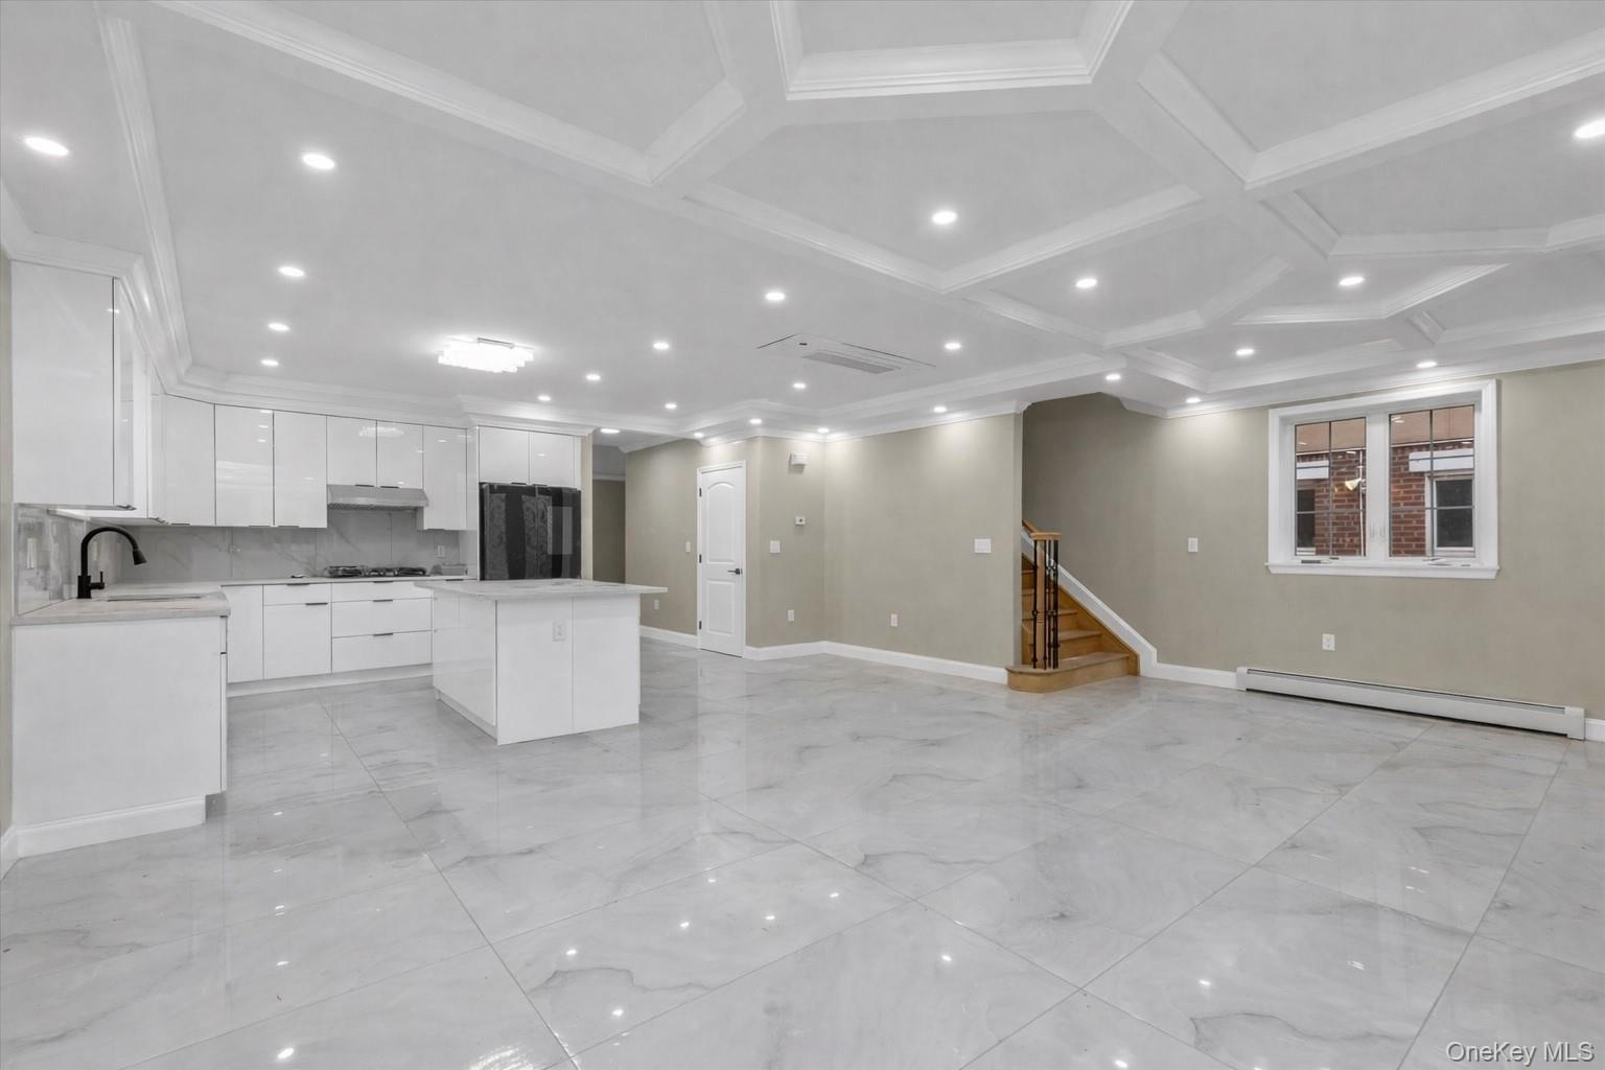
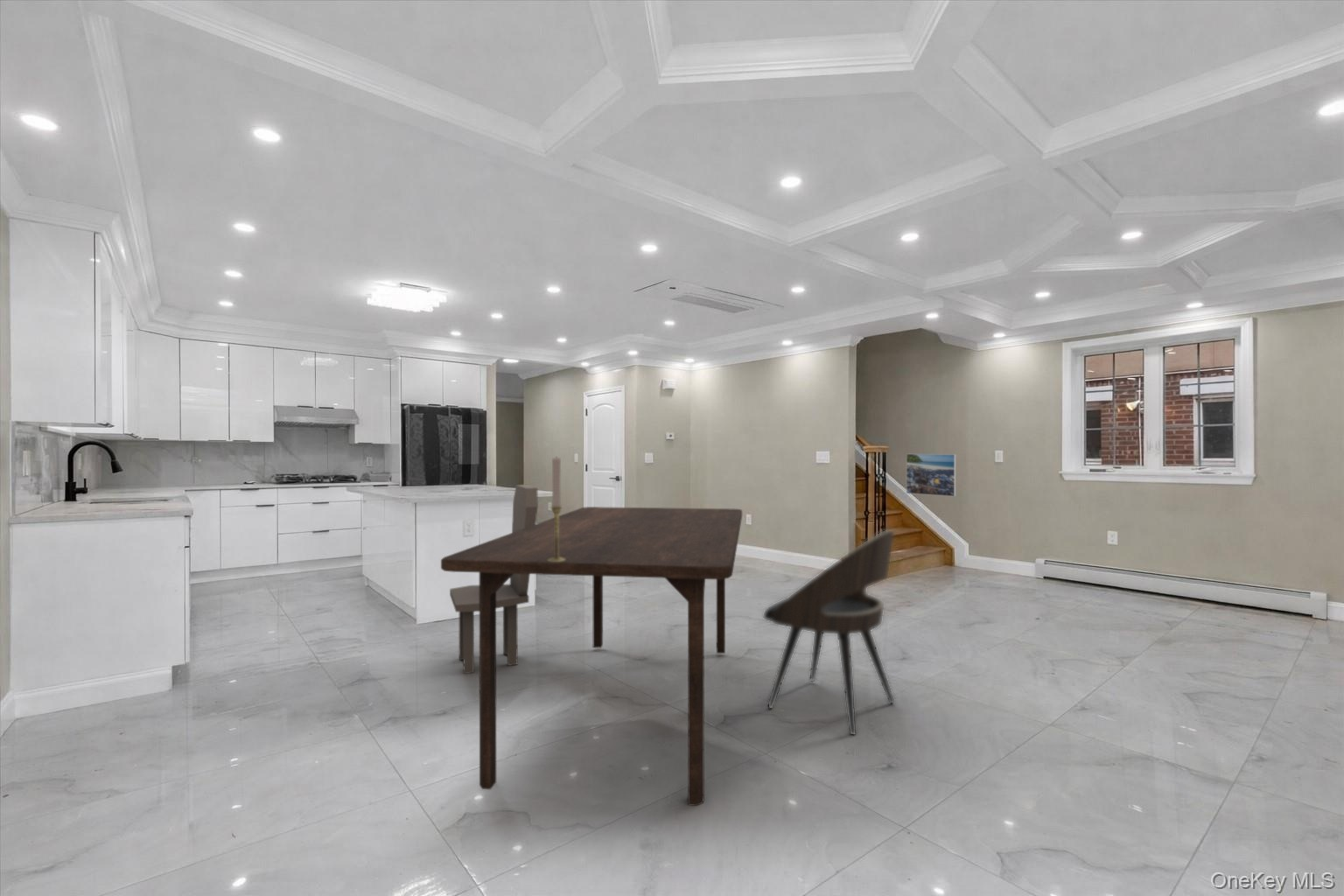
+ candlestick (556, 508)
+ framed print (930, 474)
+ dining table (602, 615)
+ dining chair (831, 615)
+ chair (503, 584)
